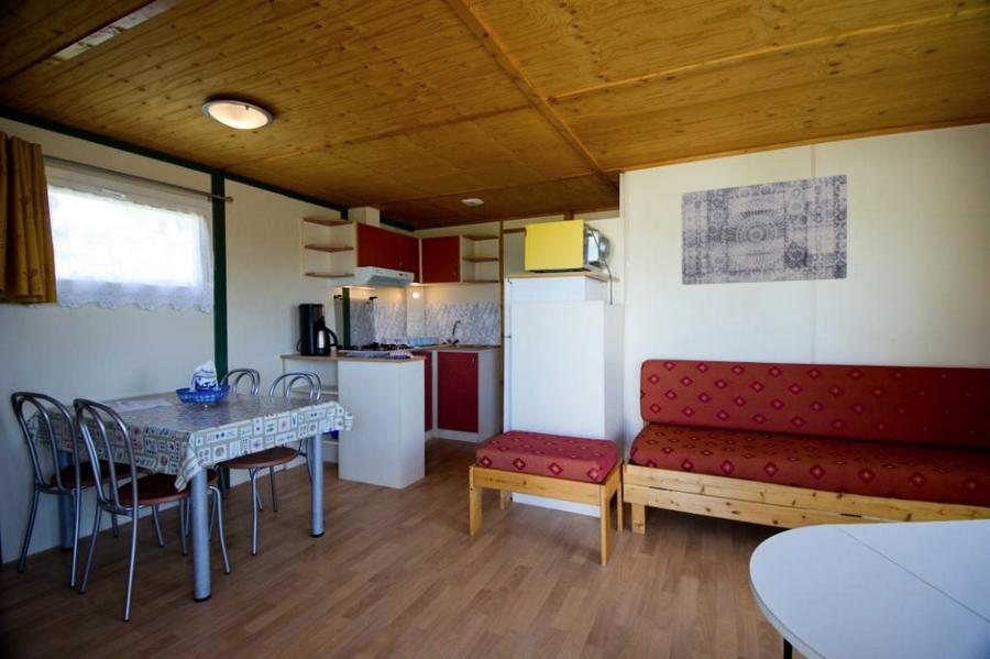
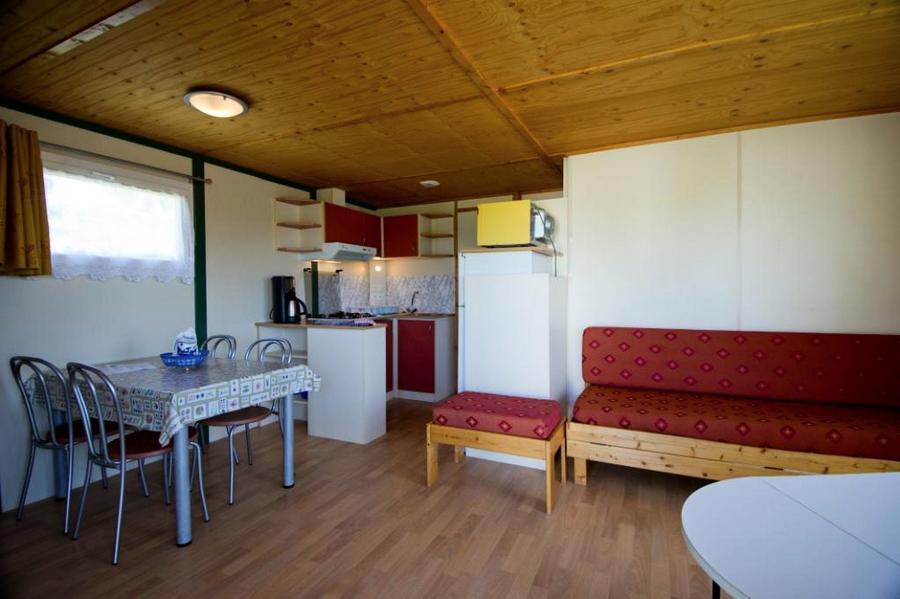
- wall art (758, 233)
